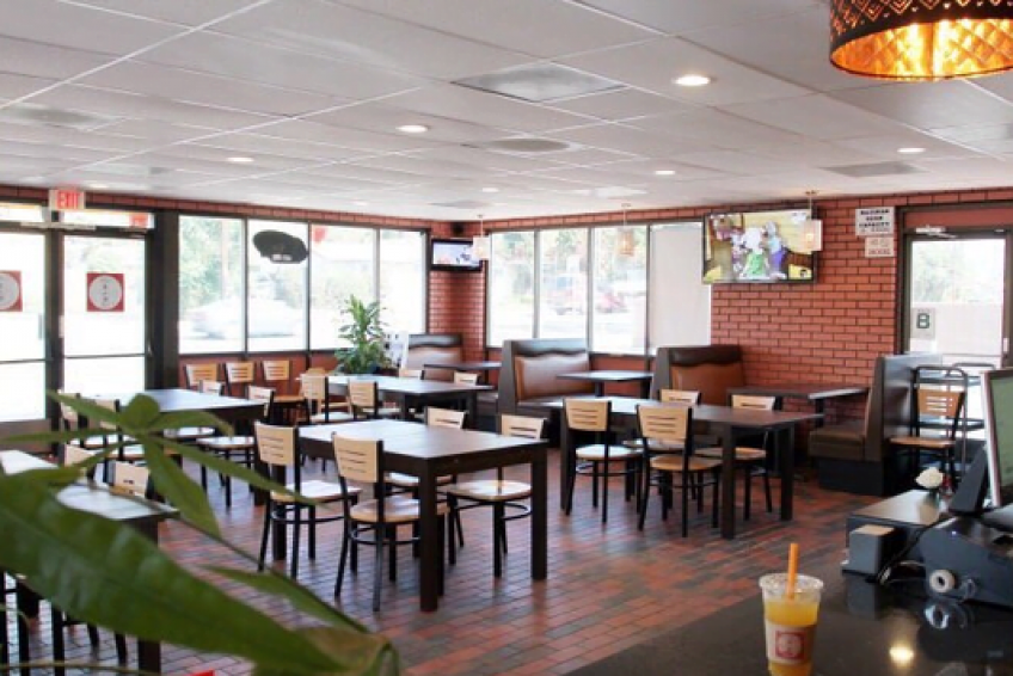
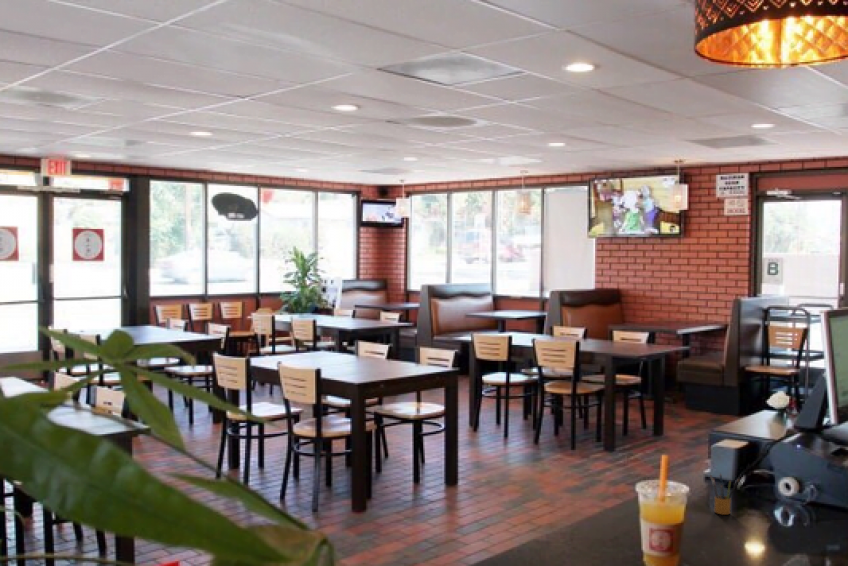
+ pencil box (723, 494)
